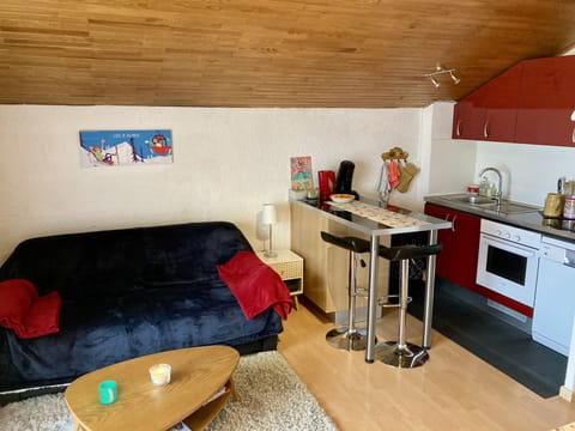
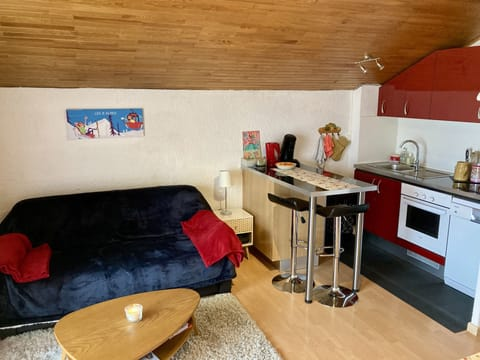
- cup (108, 393)
